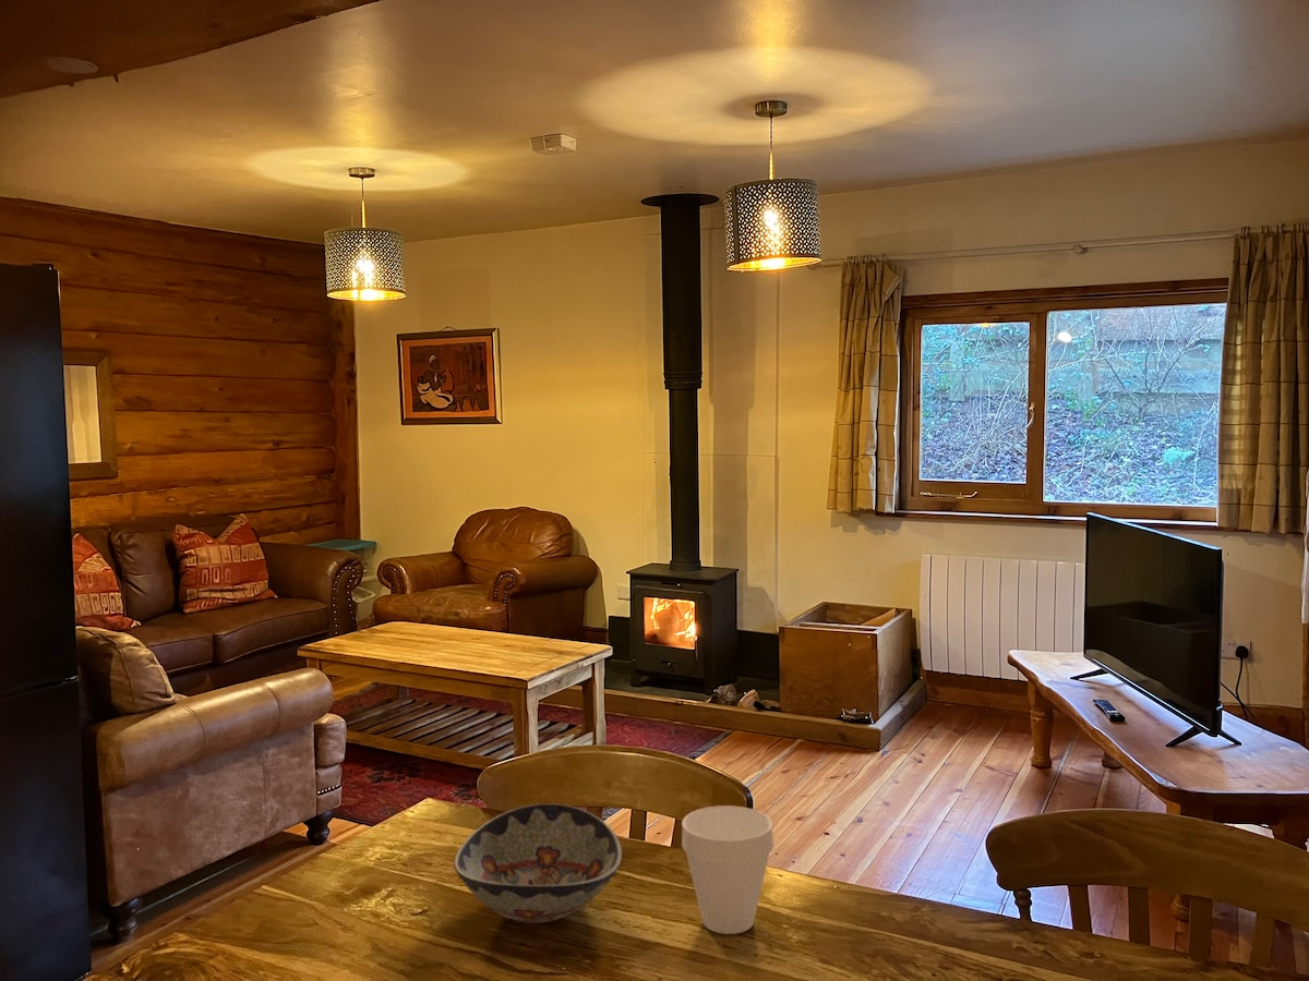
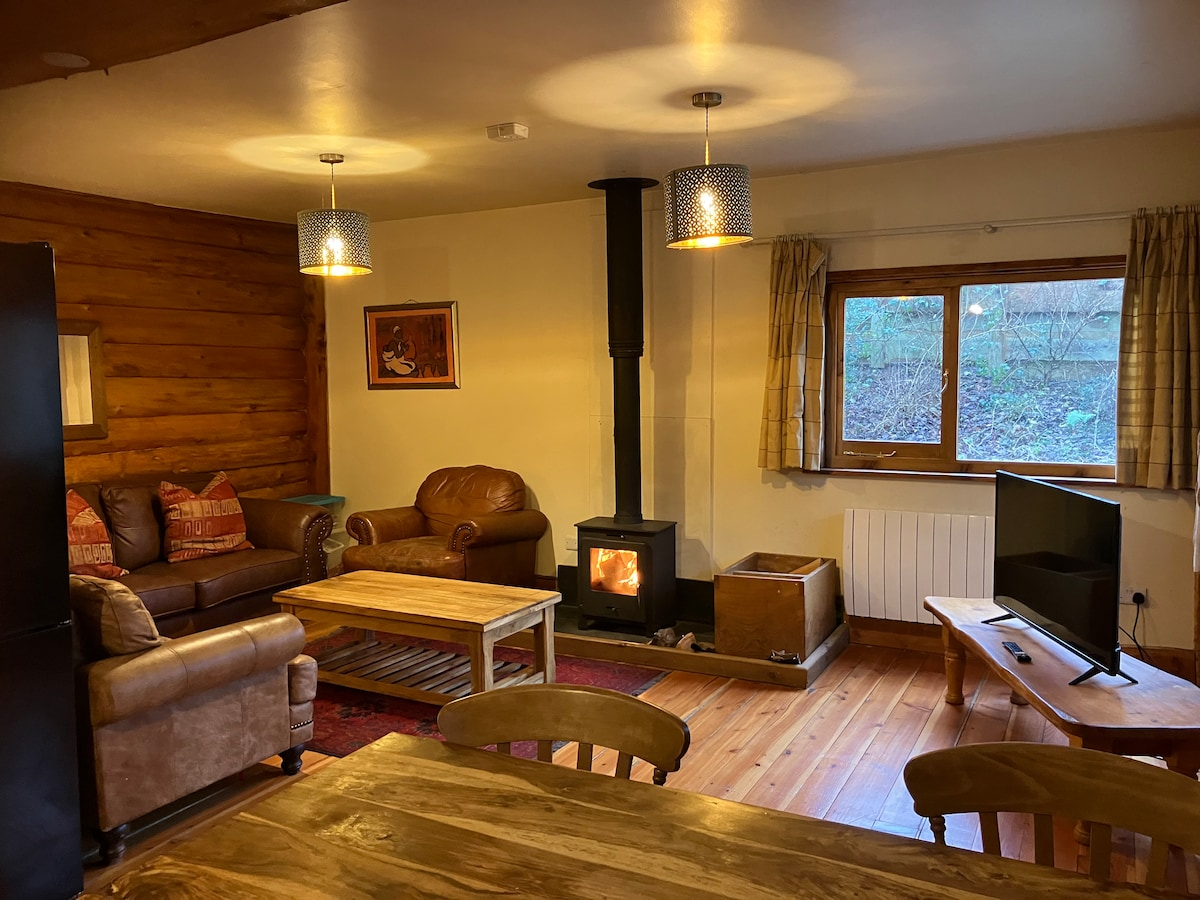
- cup (728, 872)
- decorative bowl (539, 873)
